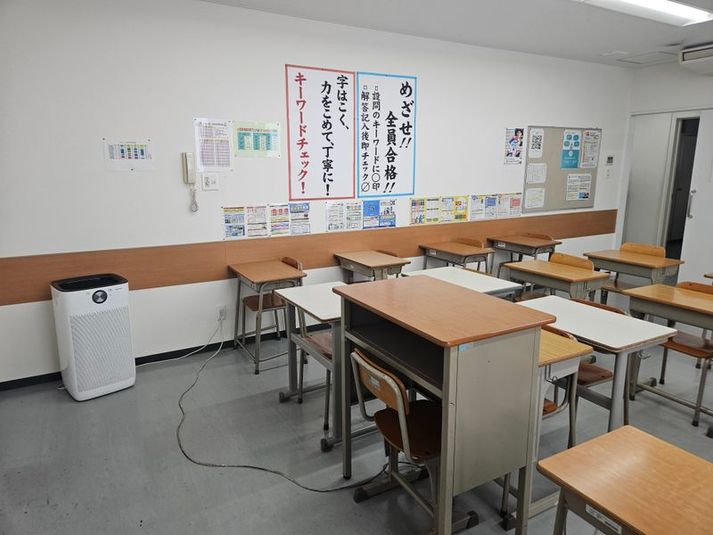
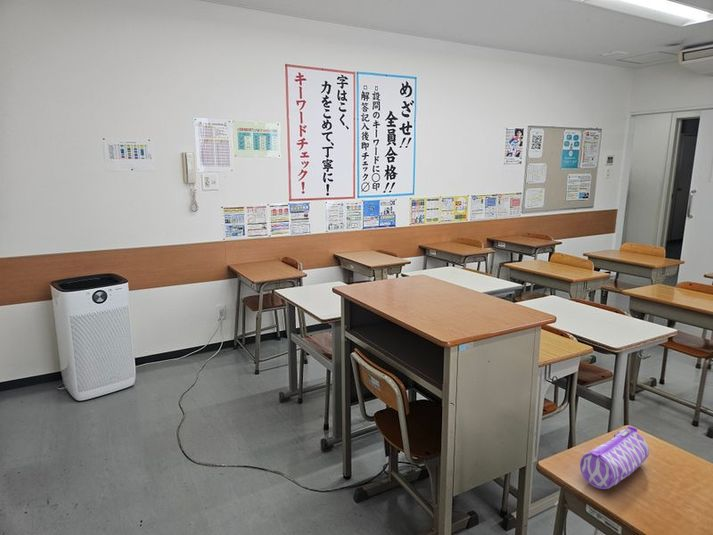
+ pencil case (615, 456)
